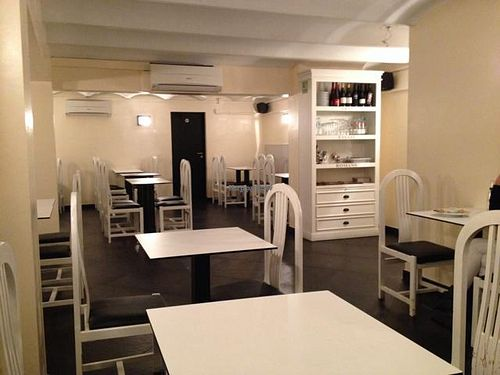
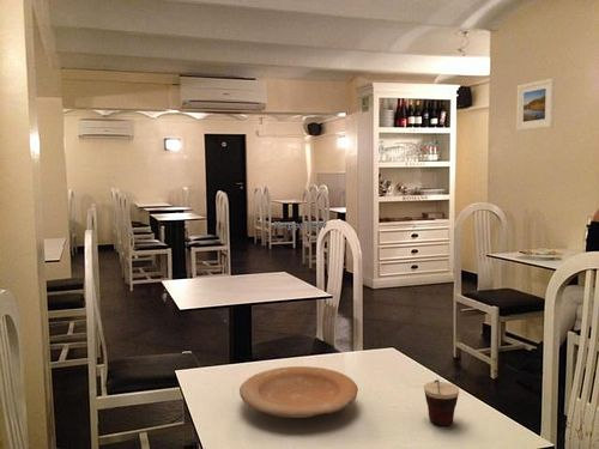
+ plate (298, 395)
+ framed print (534, 105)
+ cup (438, 398)
